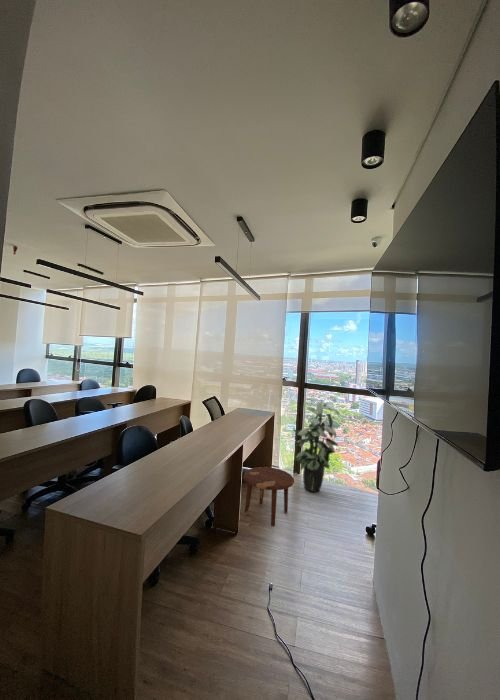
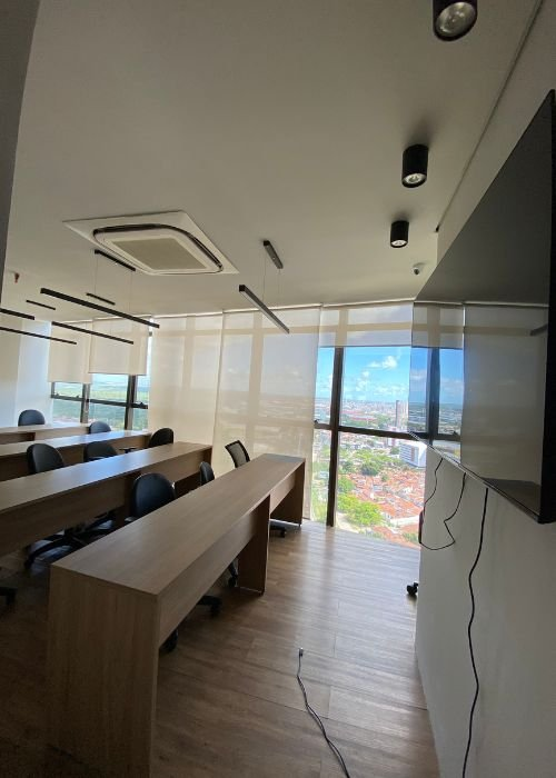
- indoor plant (314, 442)
- side table (263, 493)
